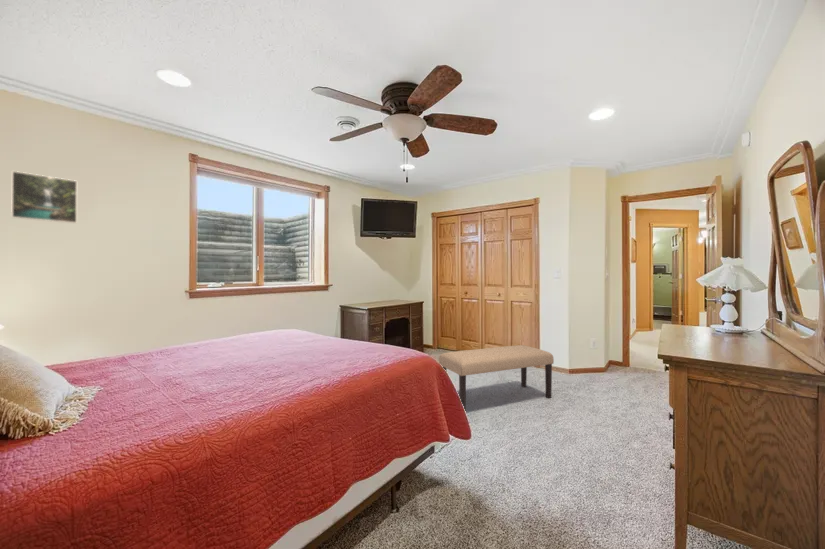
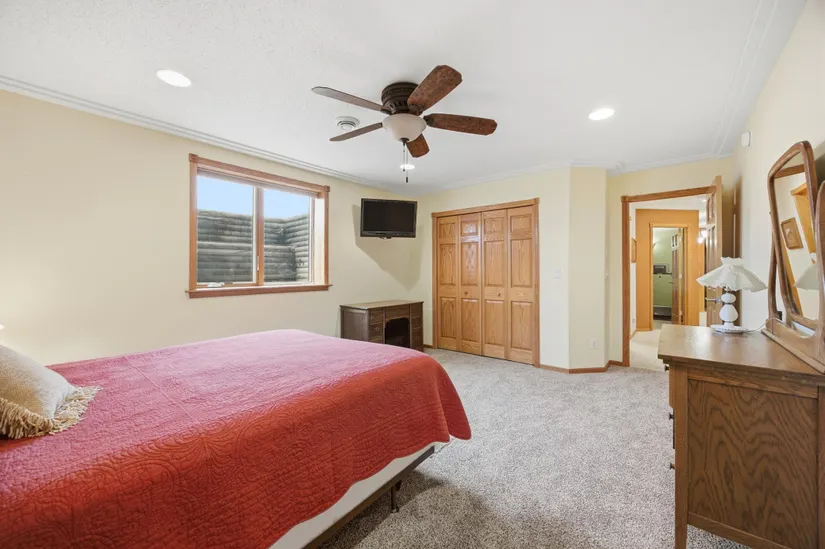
- bench (494, 371)
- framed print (45, 198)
